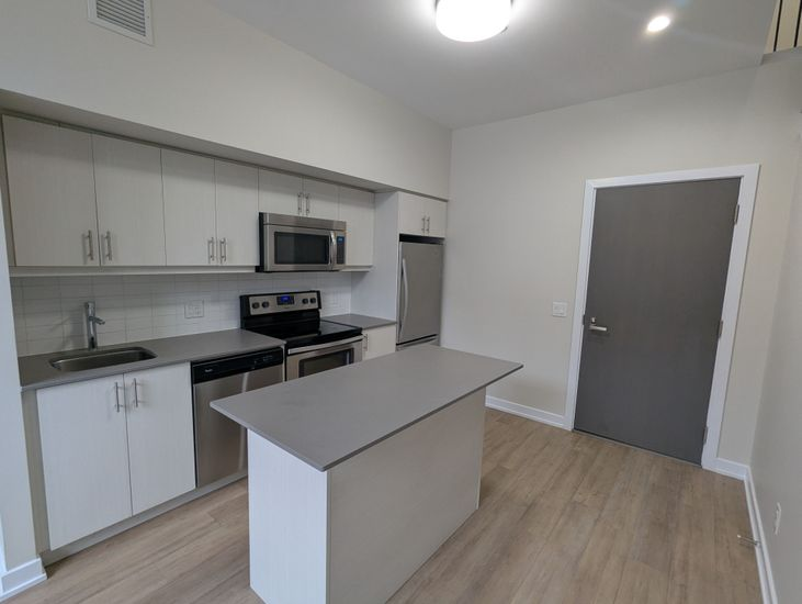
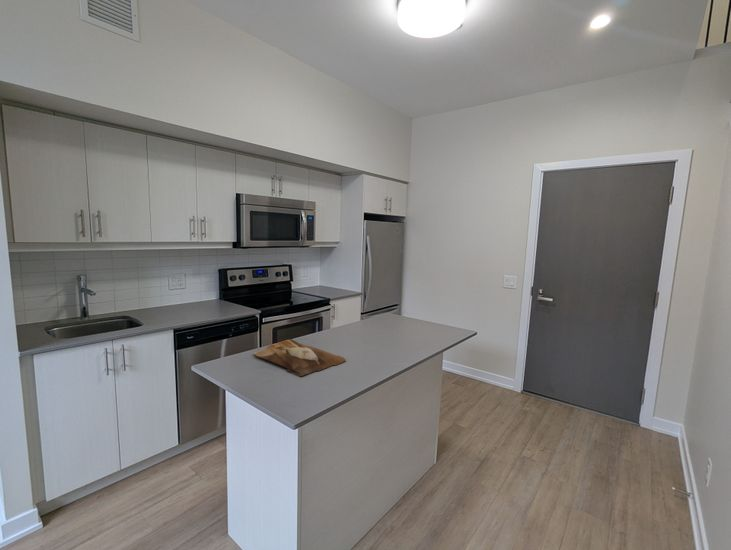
+ cutting board (299, 352)
